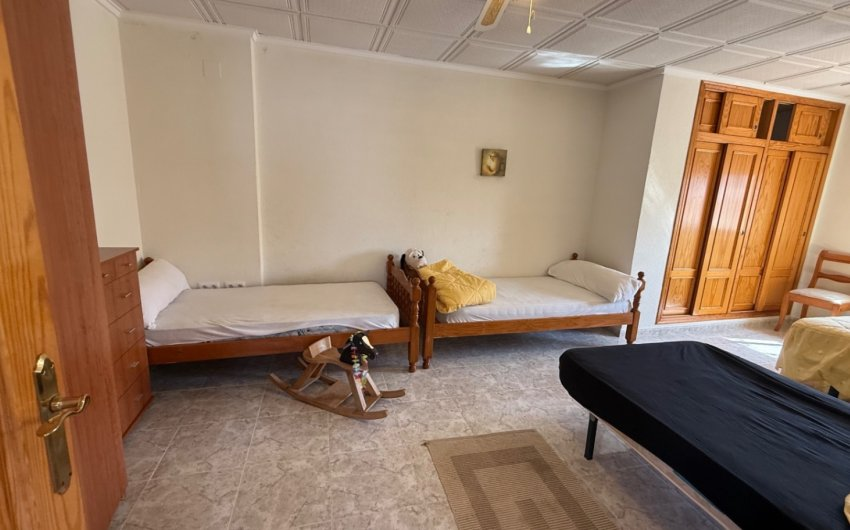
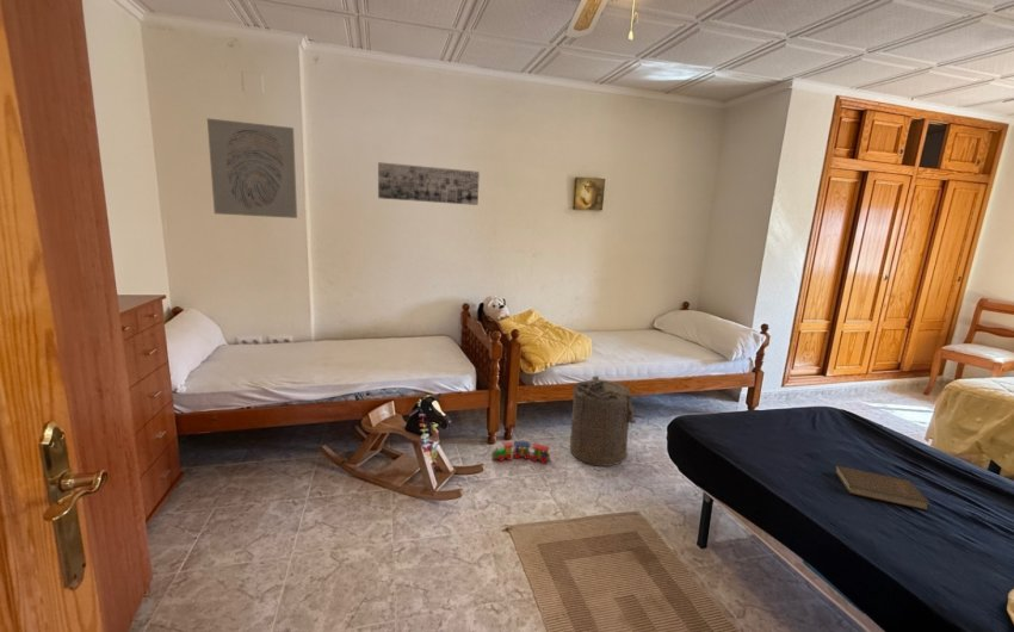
+ laundry hamper (600, 416)
+ toy train (521, 452)
+ book (878, 485)
+ wall art (254, 171)
+ wall art (429, 184)
